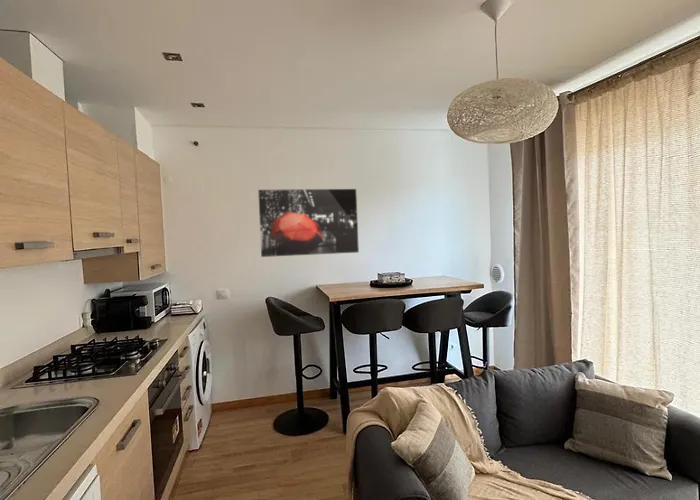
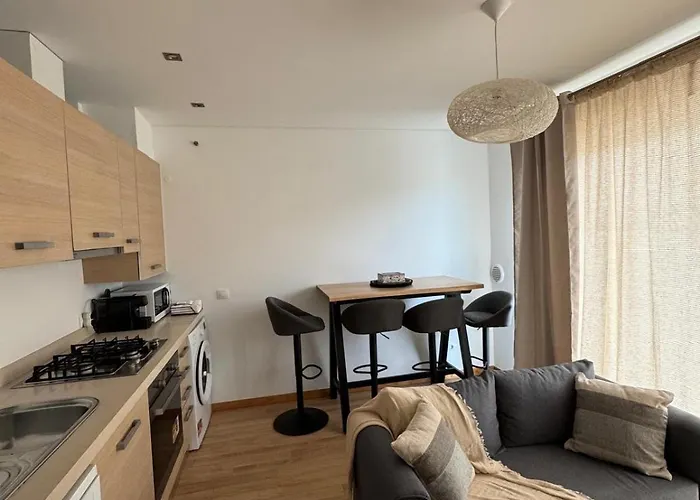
- wall art (309, 222)
